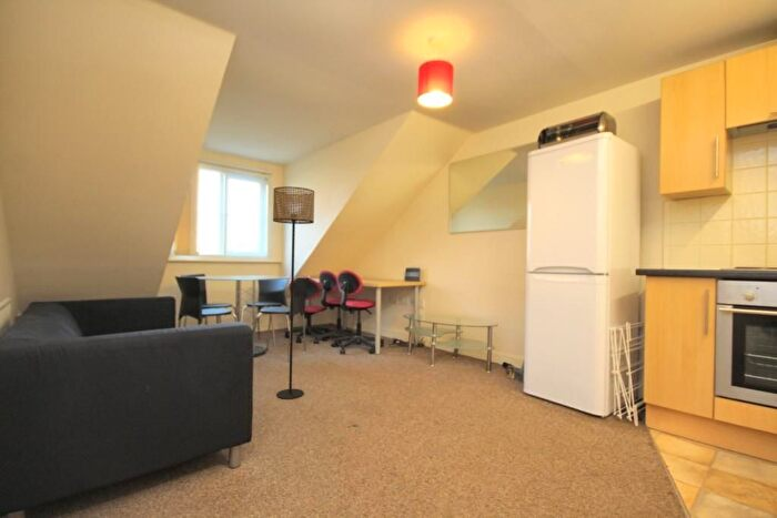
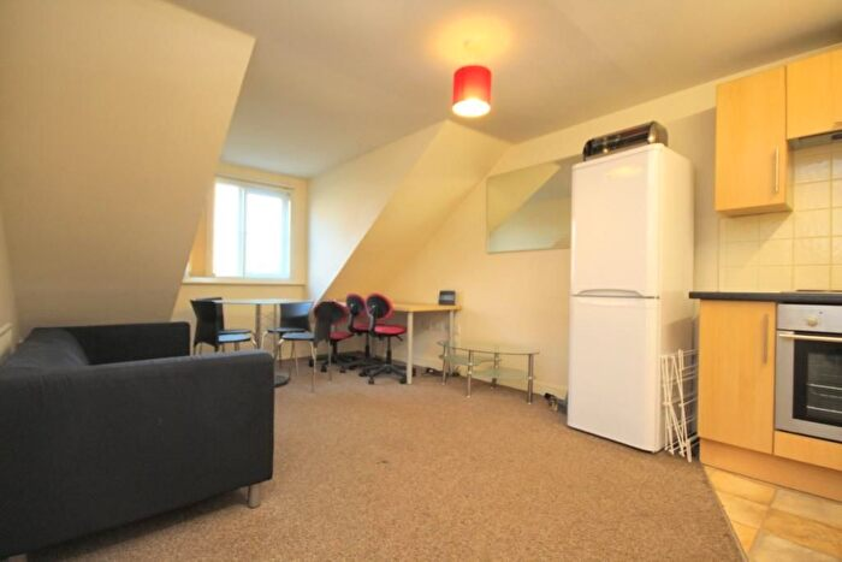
- floor lamp (292, 292)
